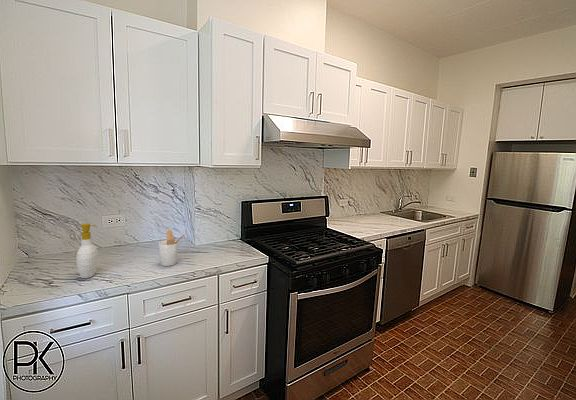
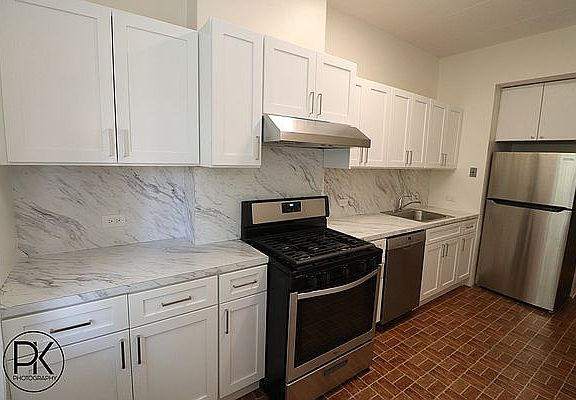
- utensil holder (173, 247)
- soap bottle (88, 249)
